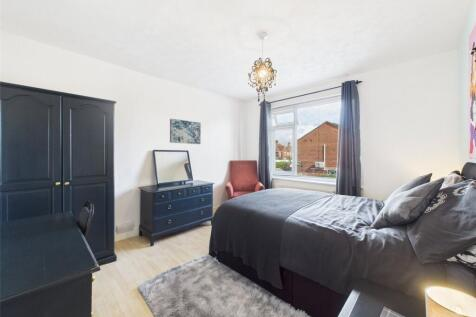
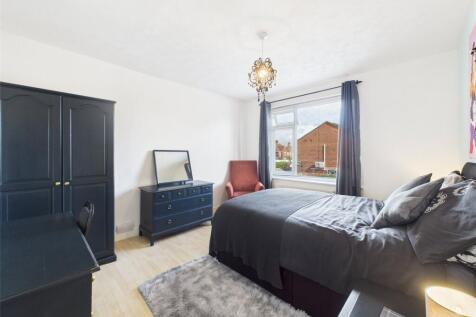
- wall art (186, 132)
